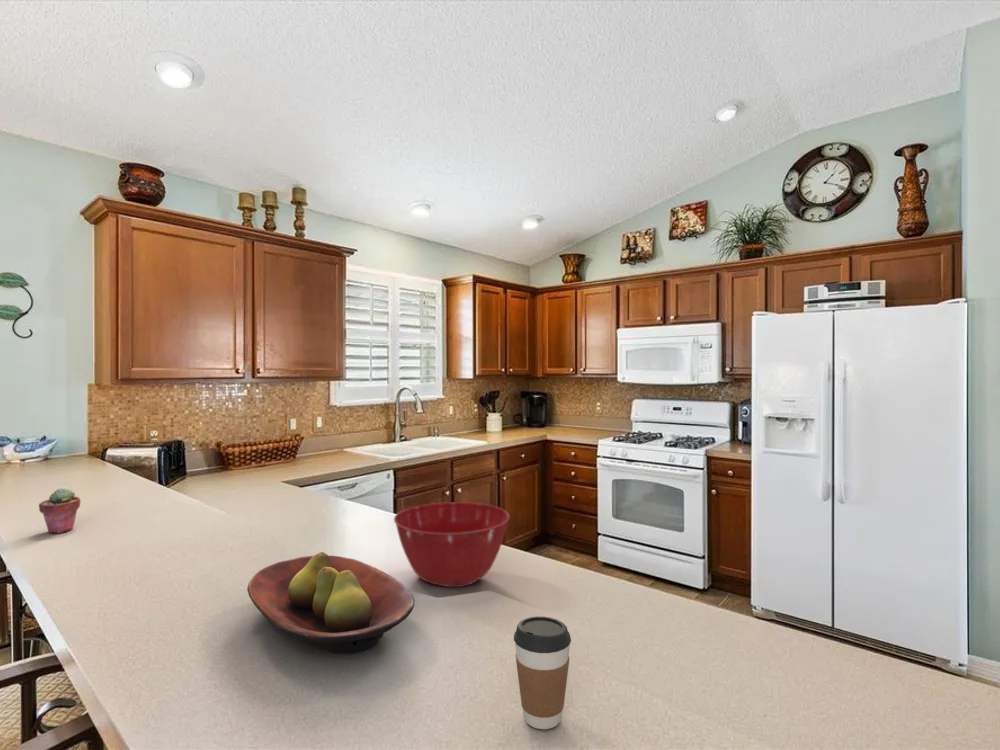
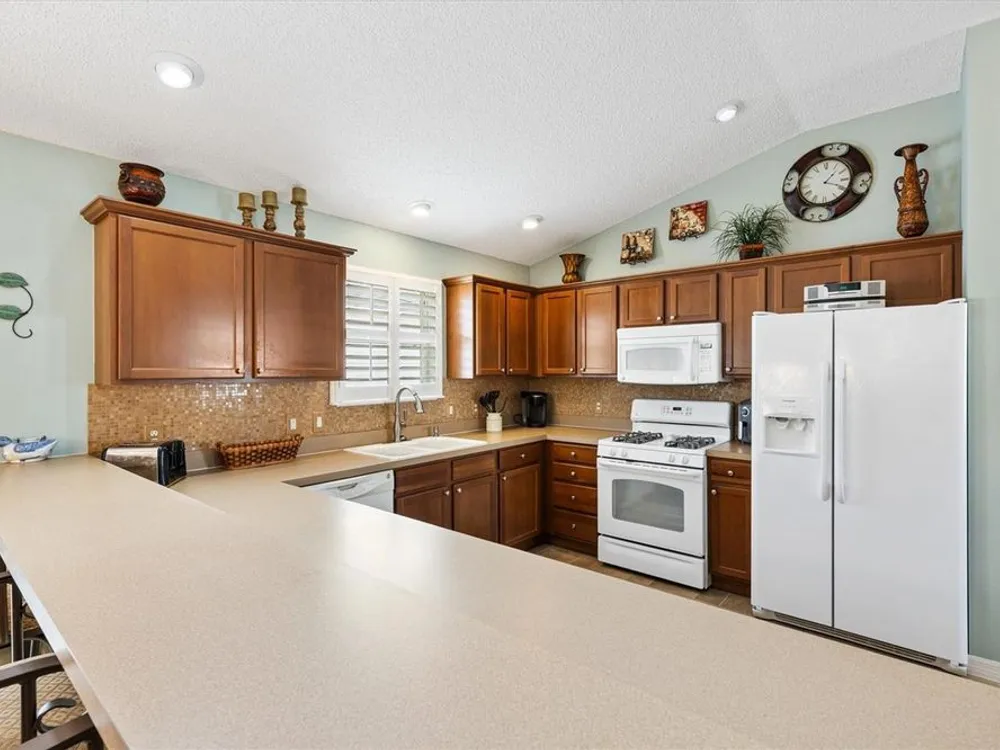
- fruit bowl (328, 591)
- mixing bowl (452, 546)
- potted succulent (60, 509)
- coffee cup (542, 671)
